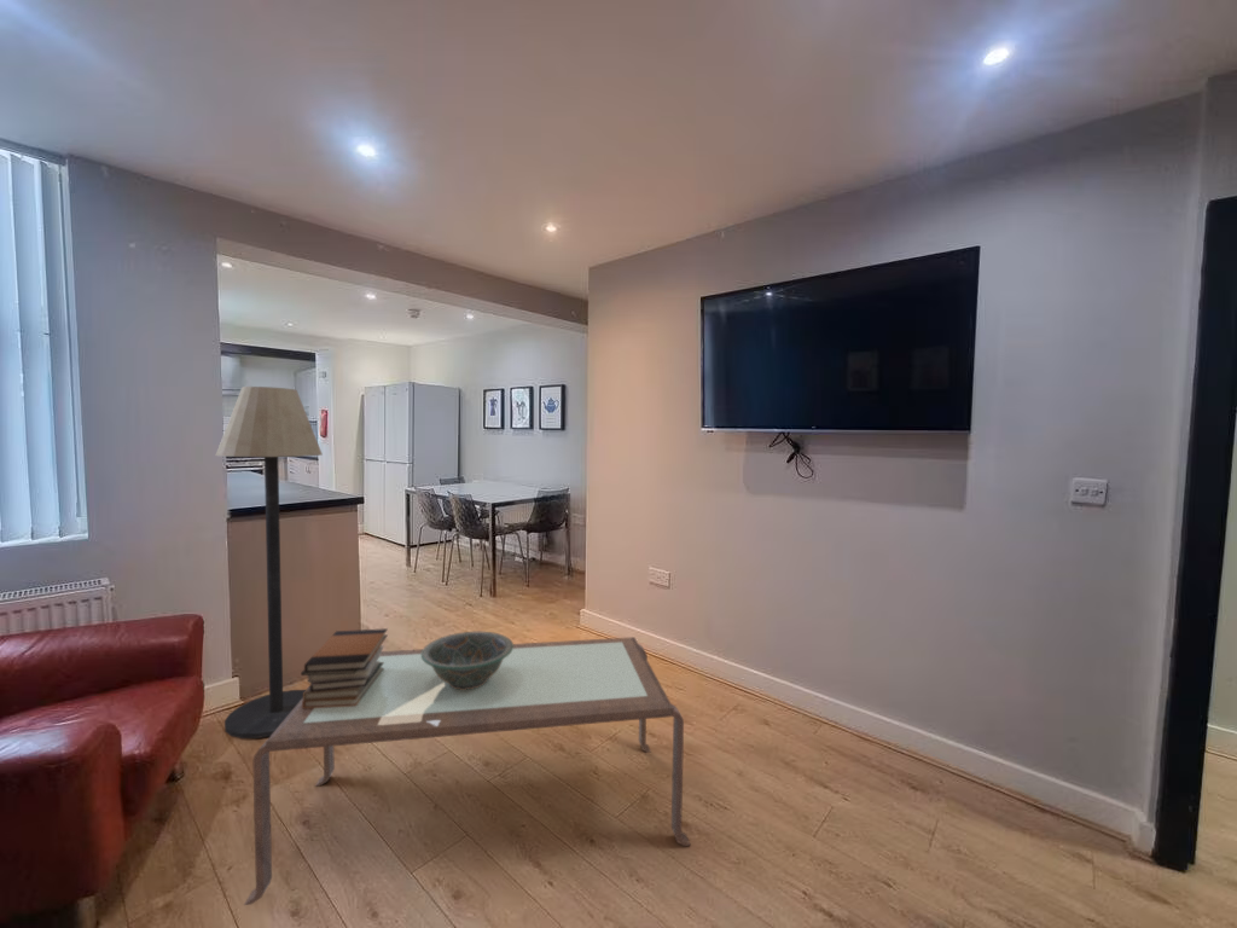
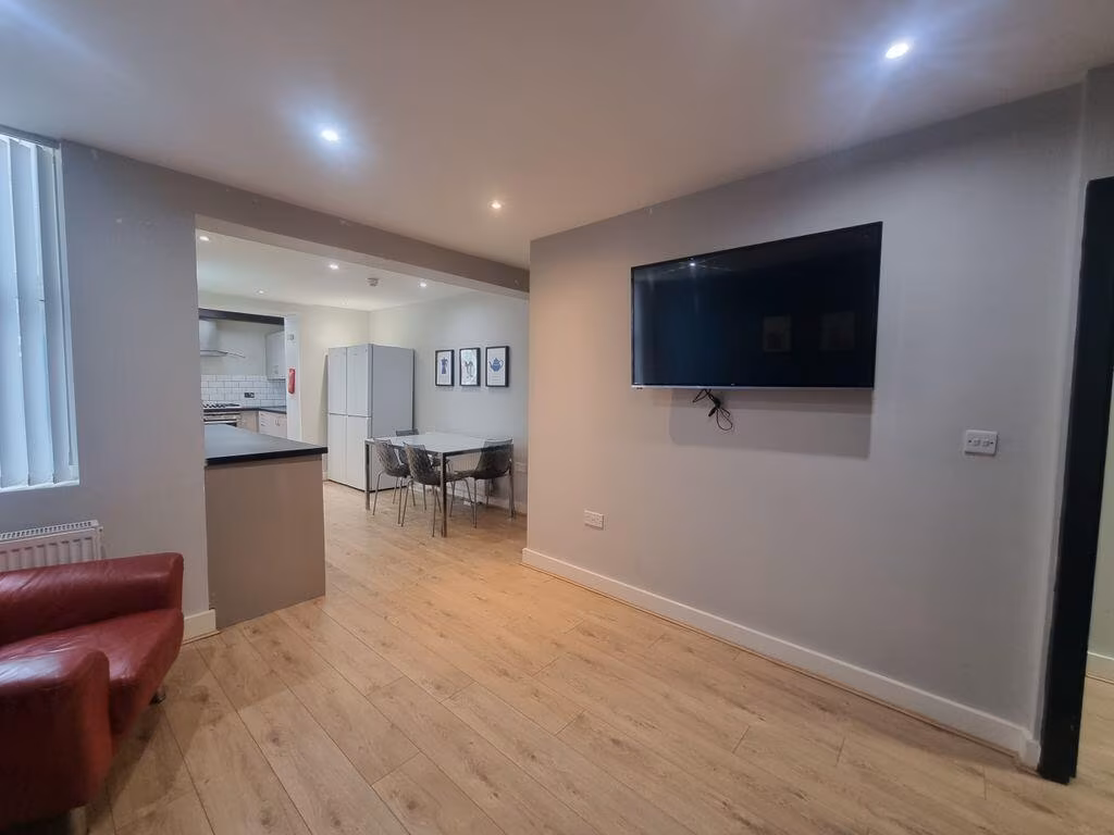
- book stack (348, 665)
- coffee table (484, 732)
- floor lamp (273, 553)
- decorative bowl (467, 663)
